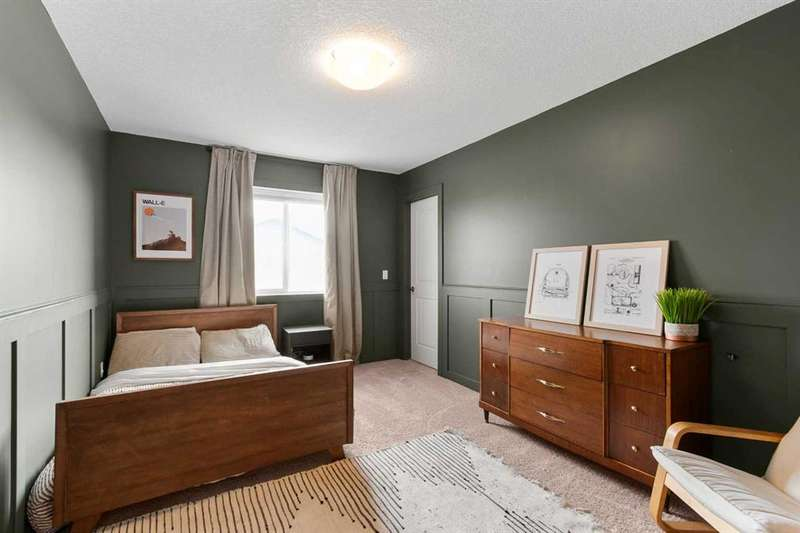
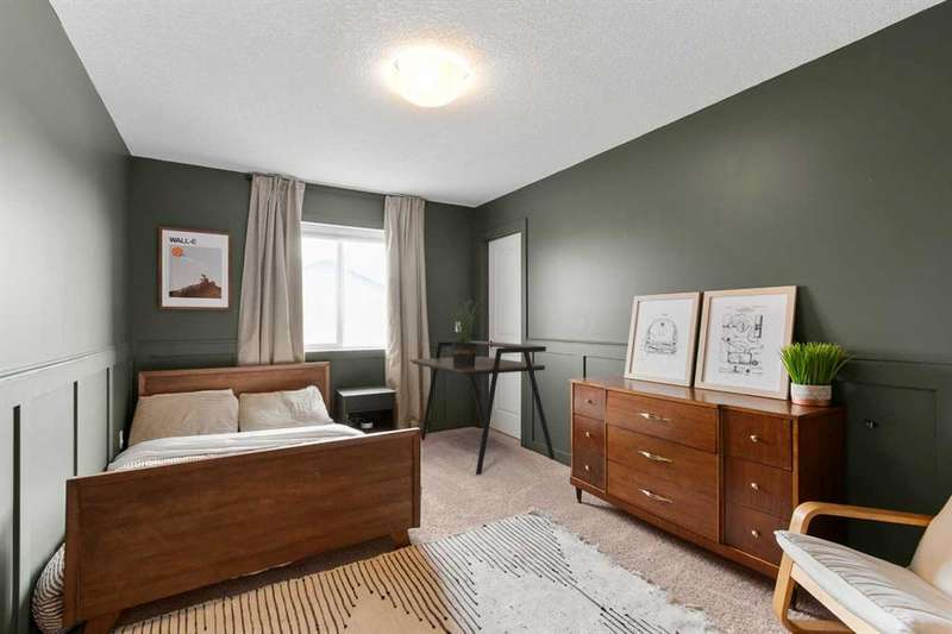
+ potted plant (465, 331)
+ desk (477, 396)
